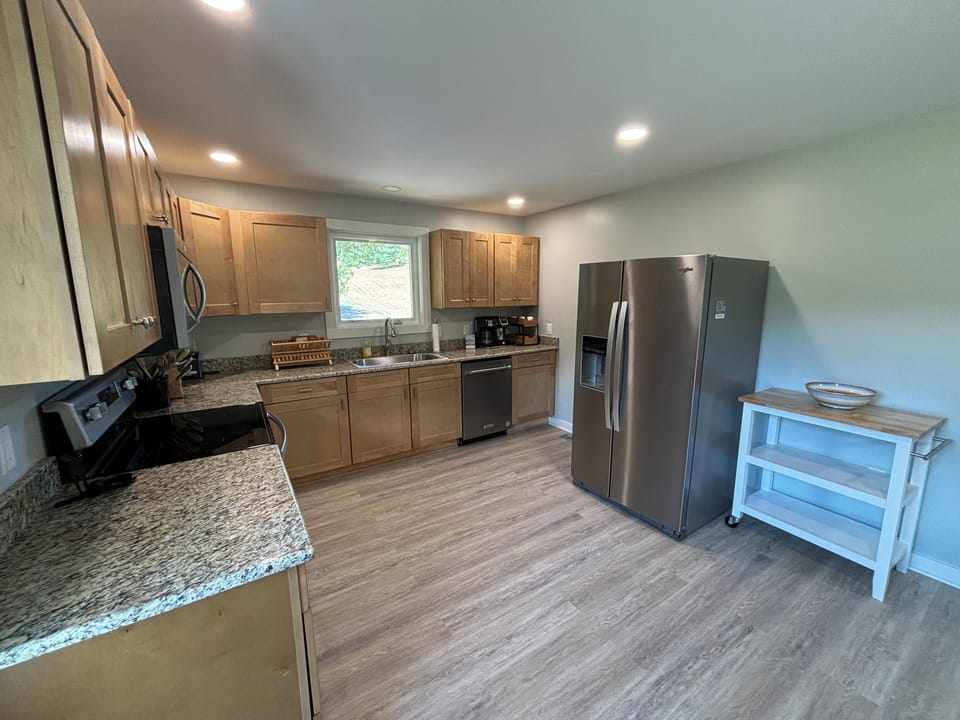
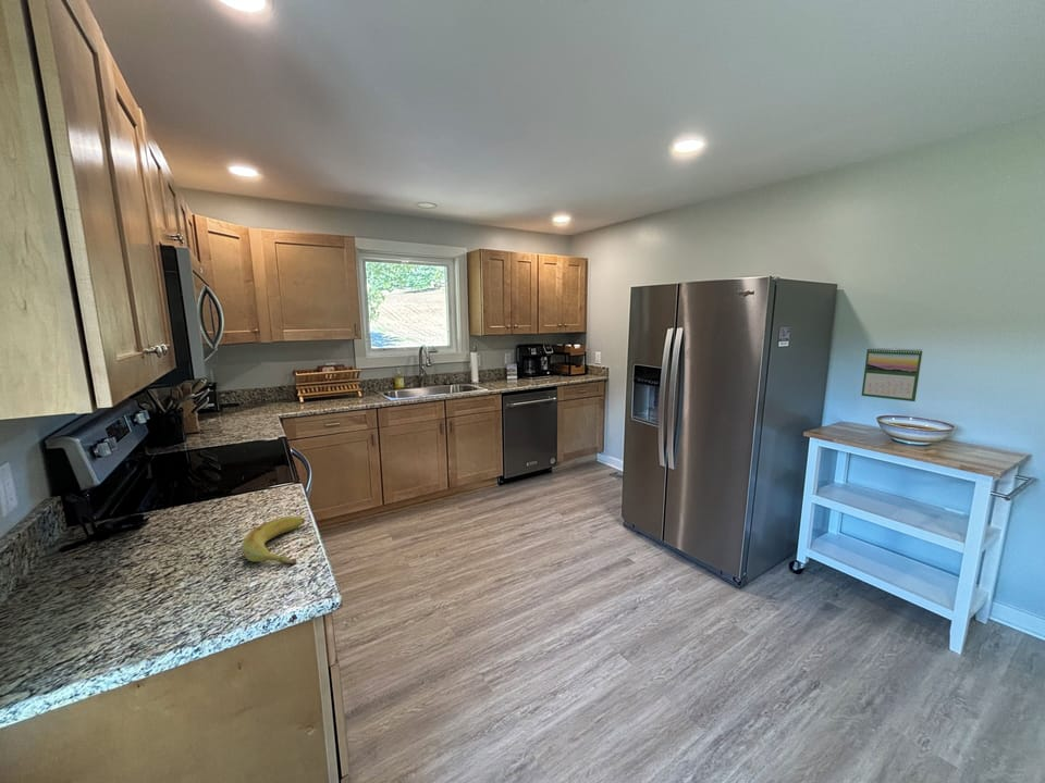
+ calendar (890, 373)
+ banana (279, 534)
